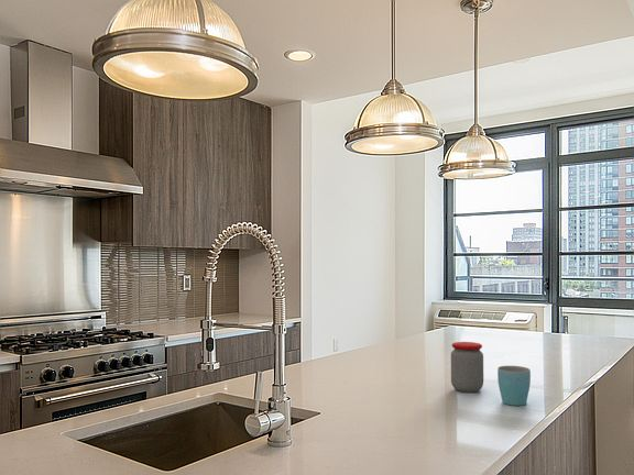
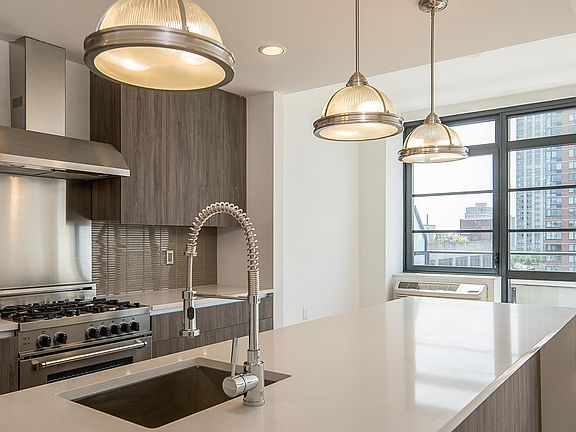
- mug (514, 384)
- jar (467, 366)
